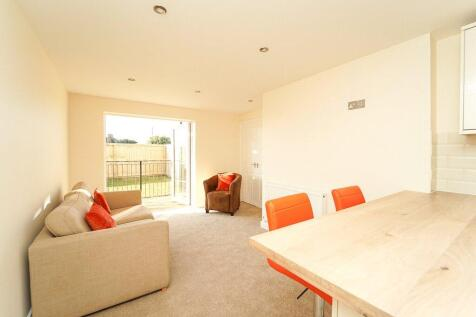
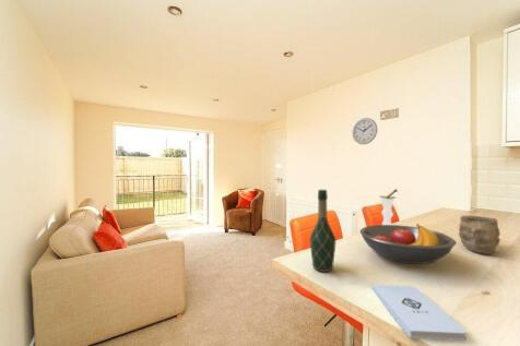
+ wine bottle (322, 228)
+ vase (387, 208)
+ notepad (412, 308)
+ fruit bowl (403, 242)
+ bowl (477, 232)
+ wall clock (364, 131)
